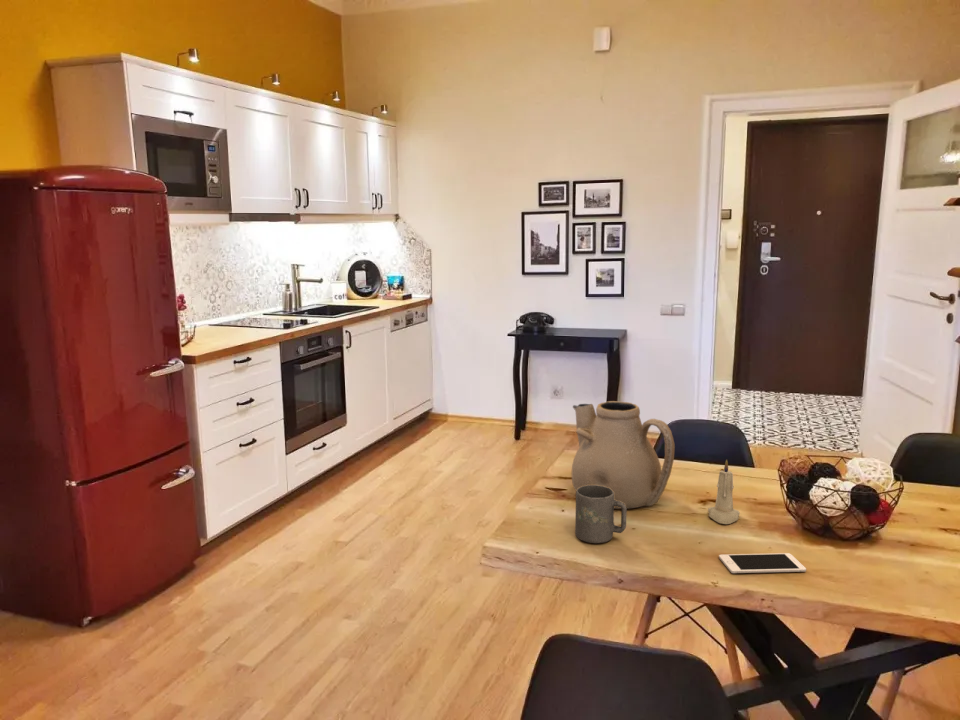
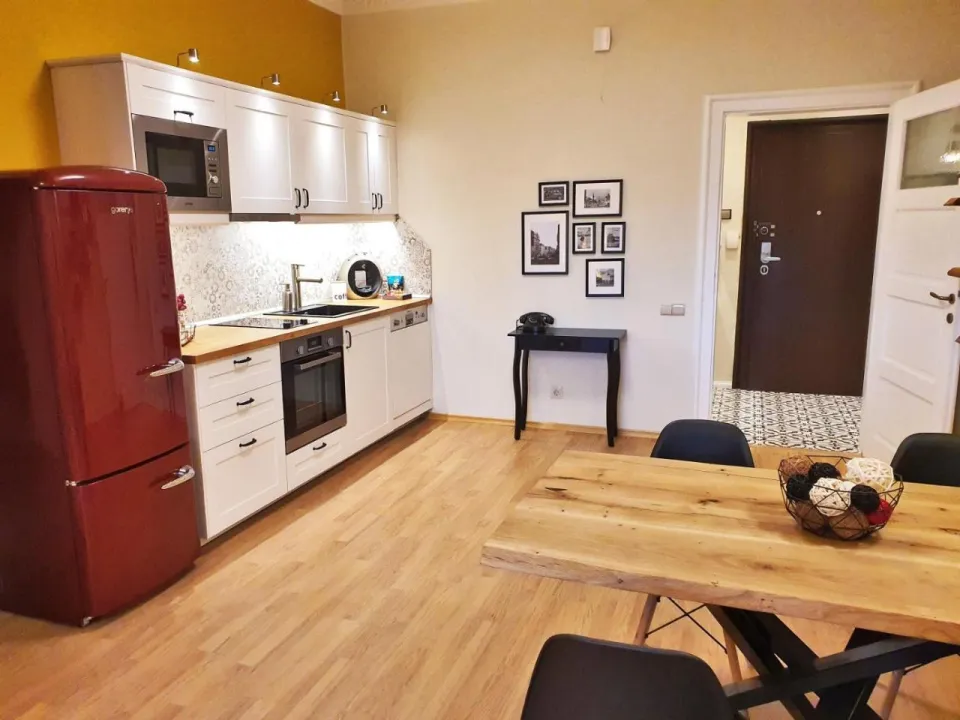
- mug (601, 515)
- cell phone (761, 563)
- teapot (620, 451)
- candle (725, 488)
